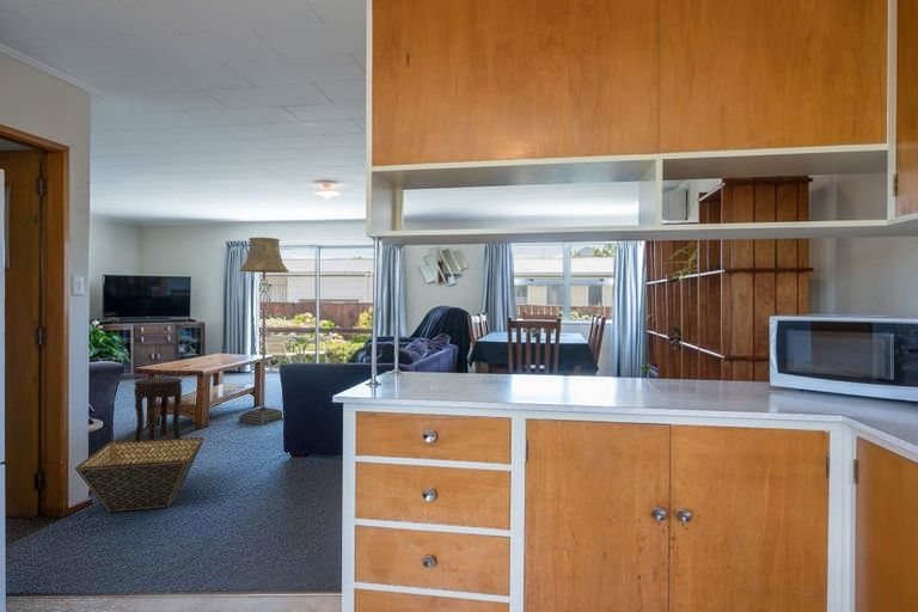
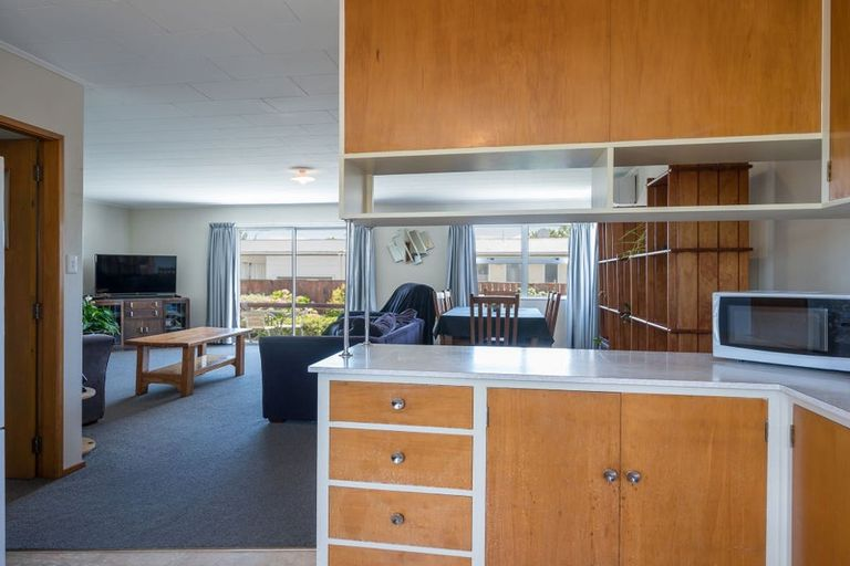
- basket (146, 475)
- floor lamp (263, 329)
- side table (160, 411)
